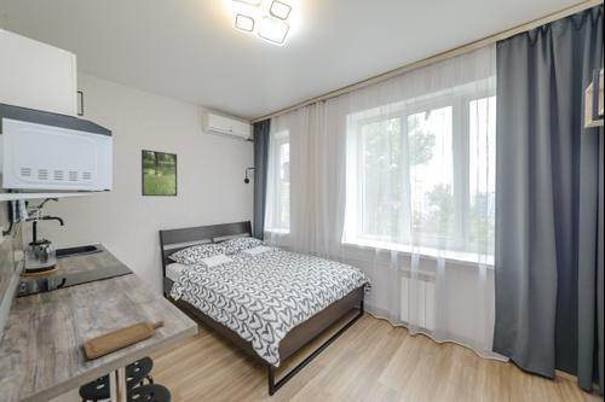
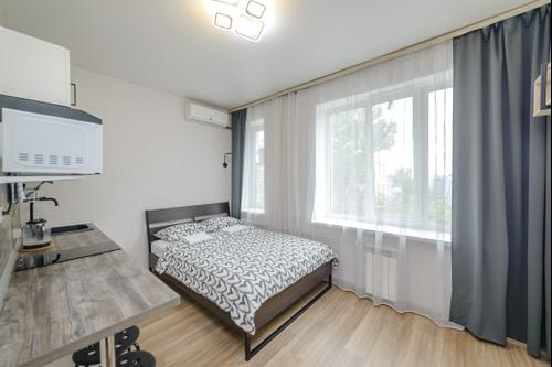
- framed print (160, 174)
- chopping board (128, 334)
